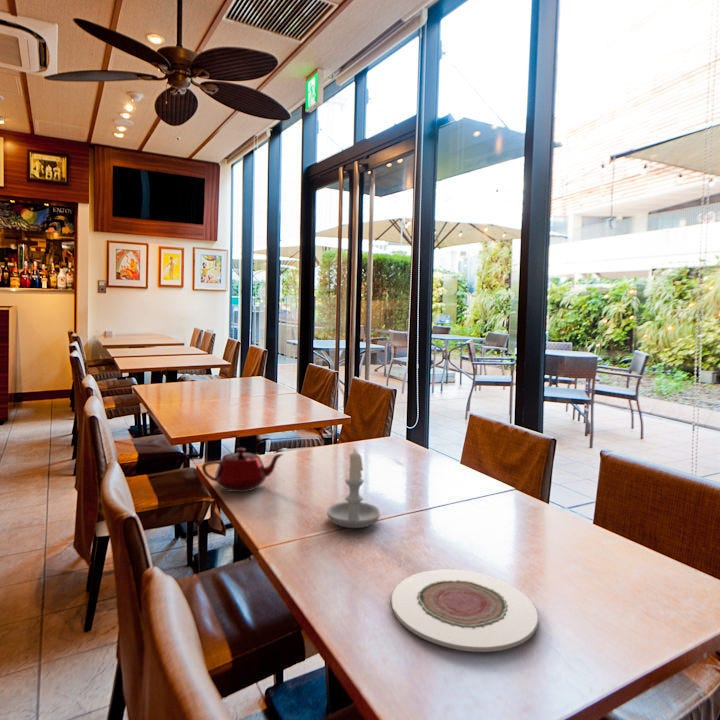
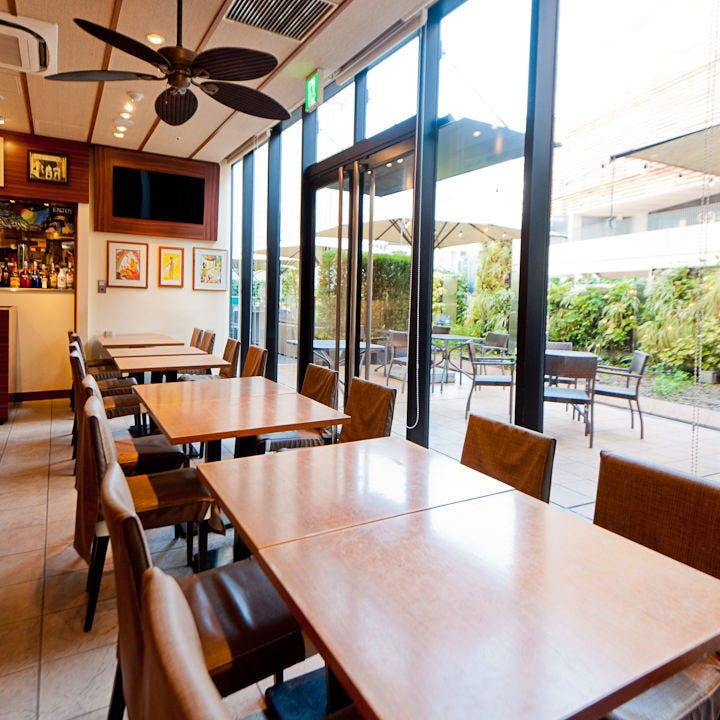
- plate (462, 604)
- candle (354, 485)
- teapot (243, 467)
